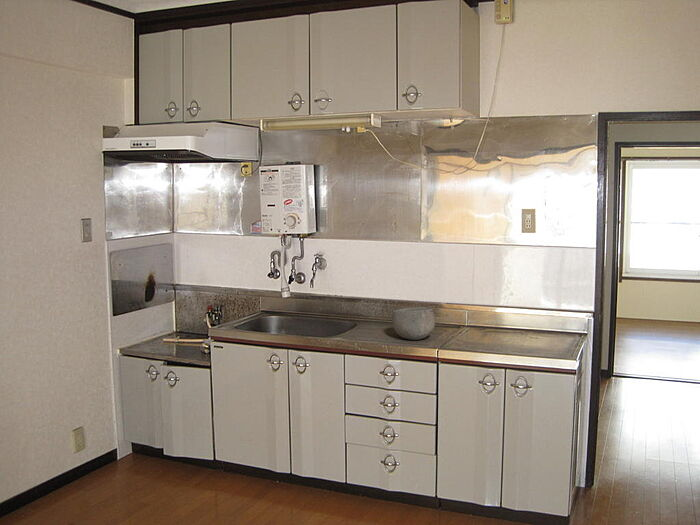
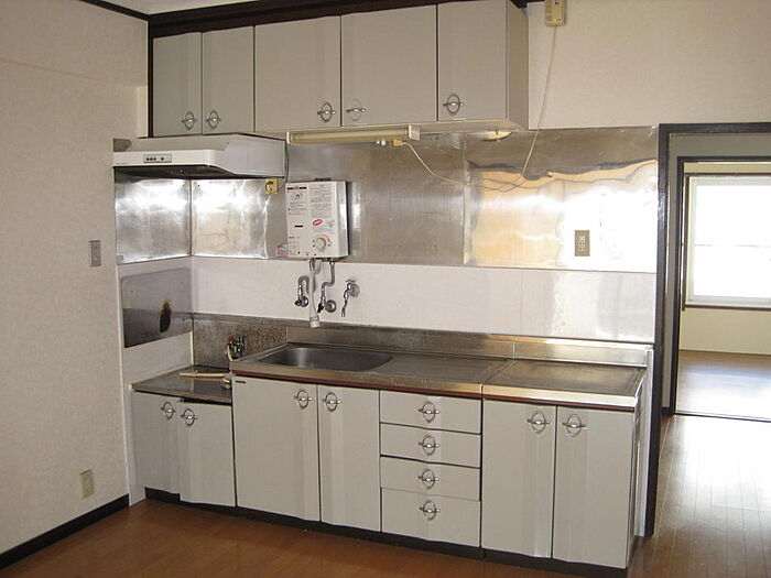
- bowl (413, 323)
